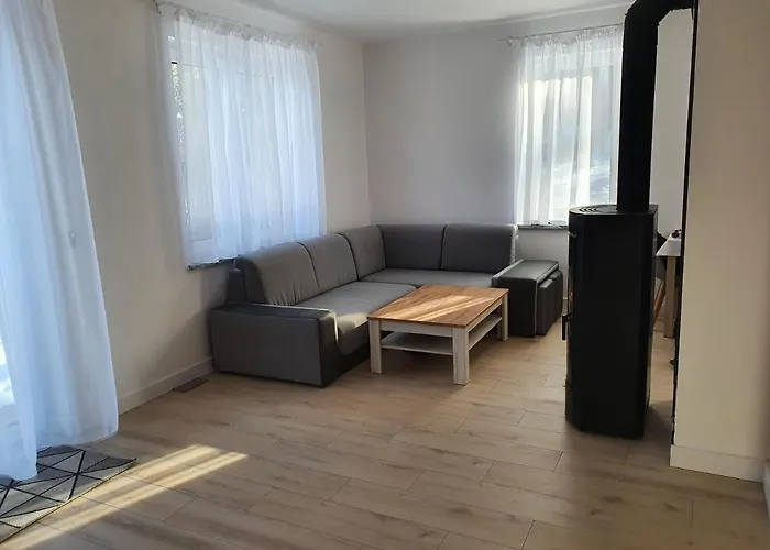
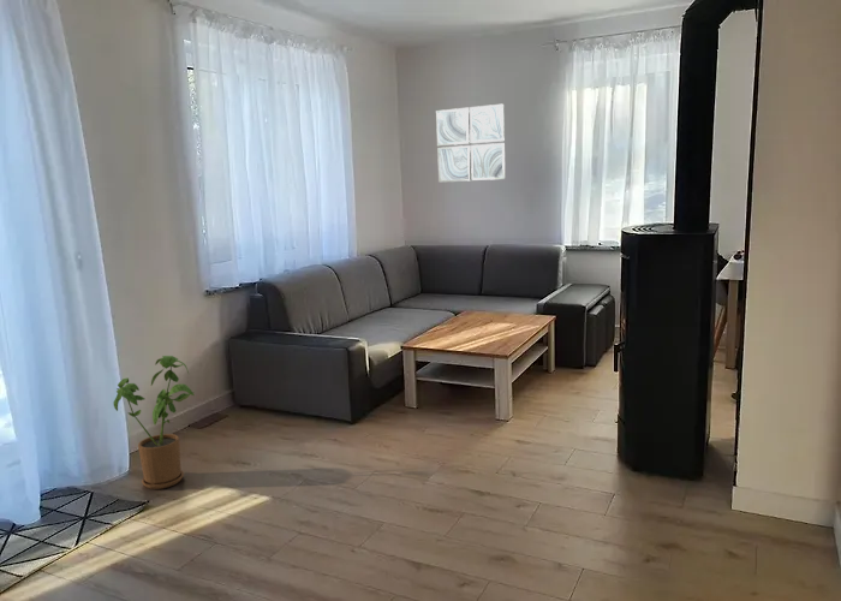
+ house plant (162, 421)
+ wall art (469, 143)
